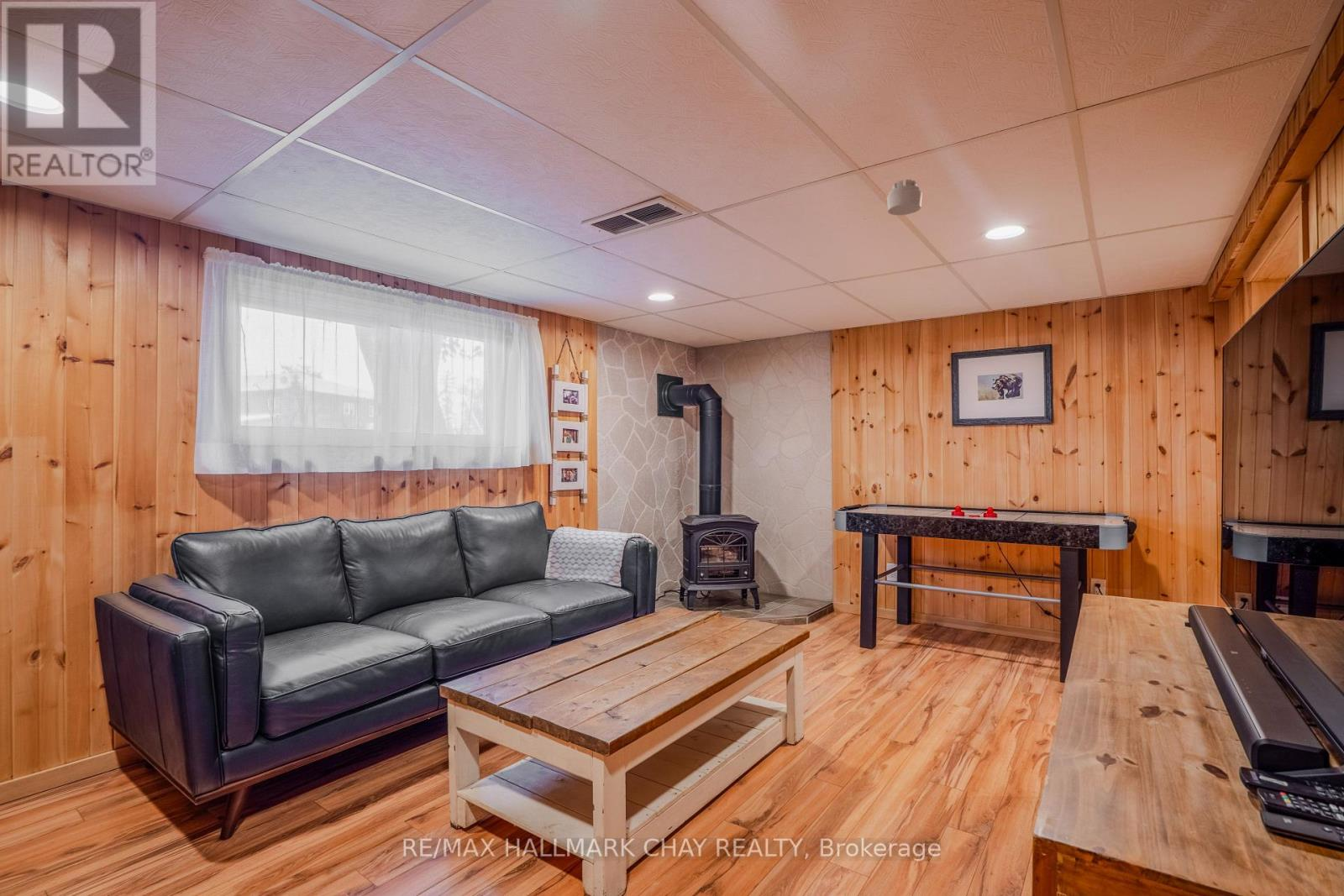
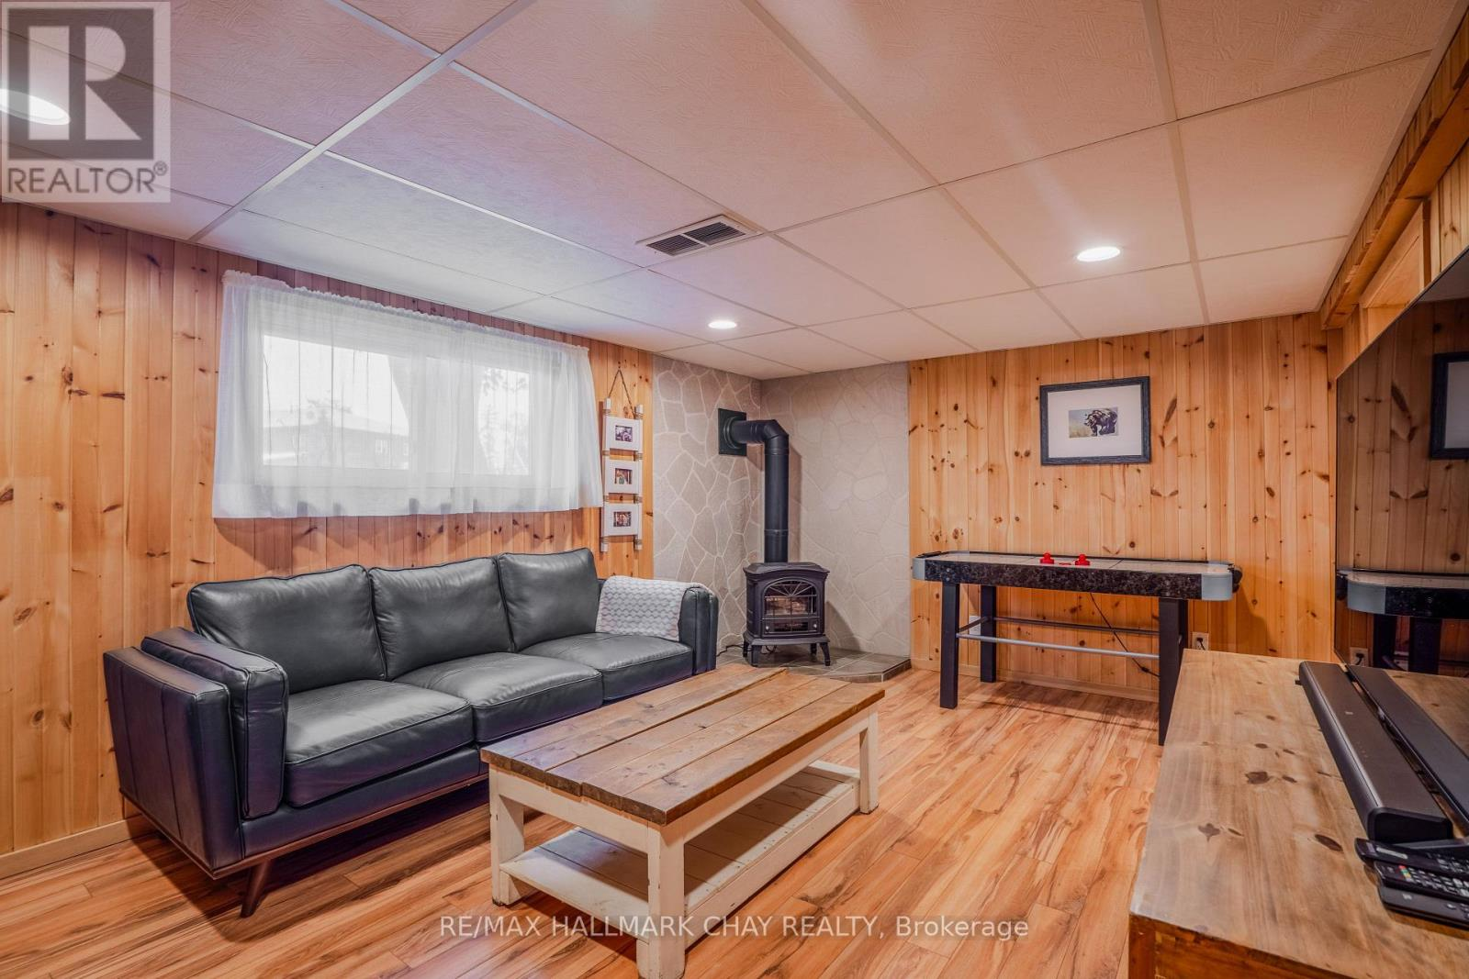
- smoke detector (904, 196)
